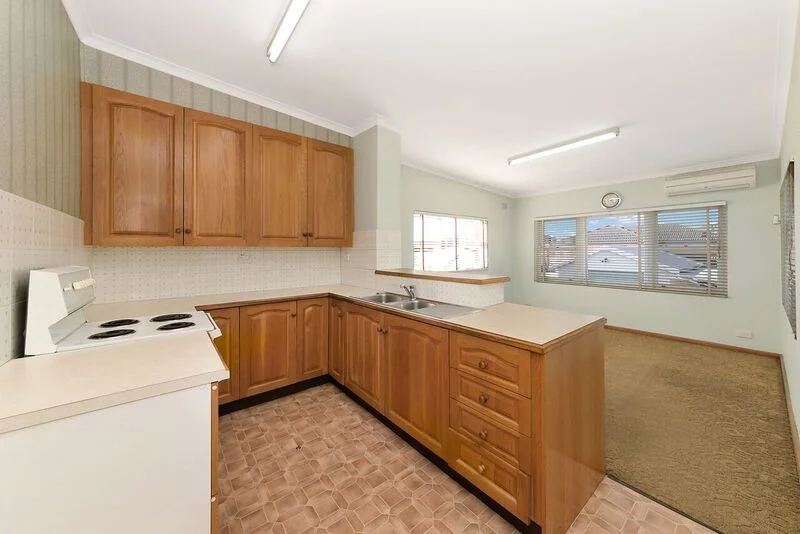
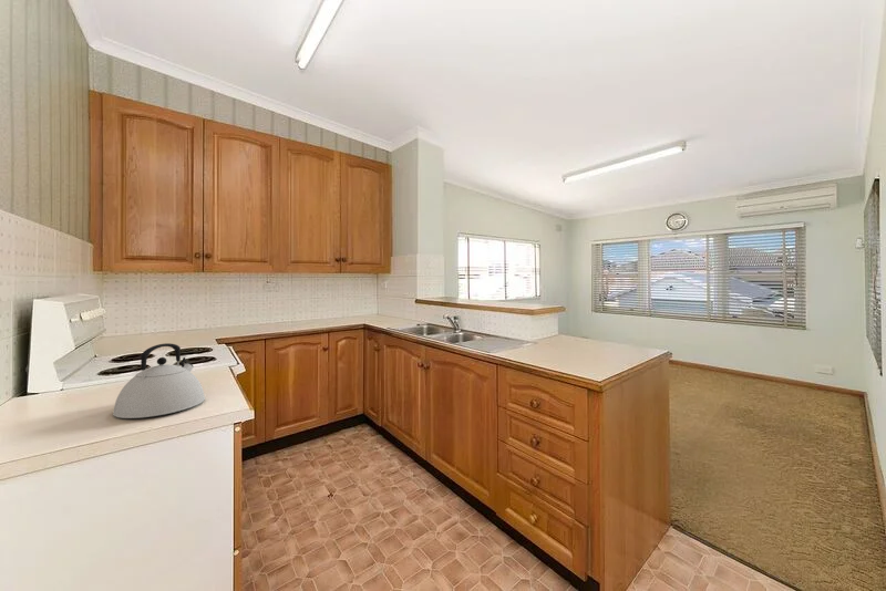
+ kettle (163, 374)
